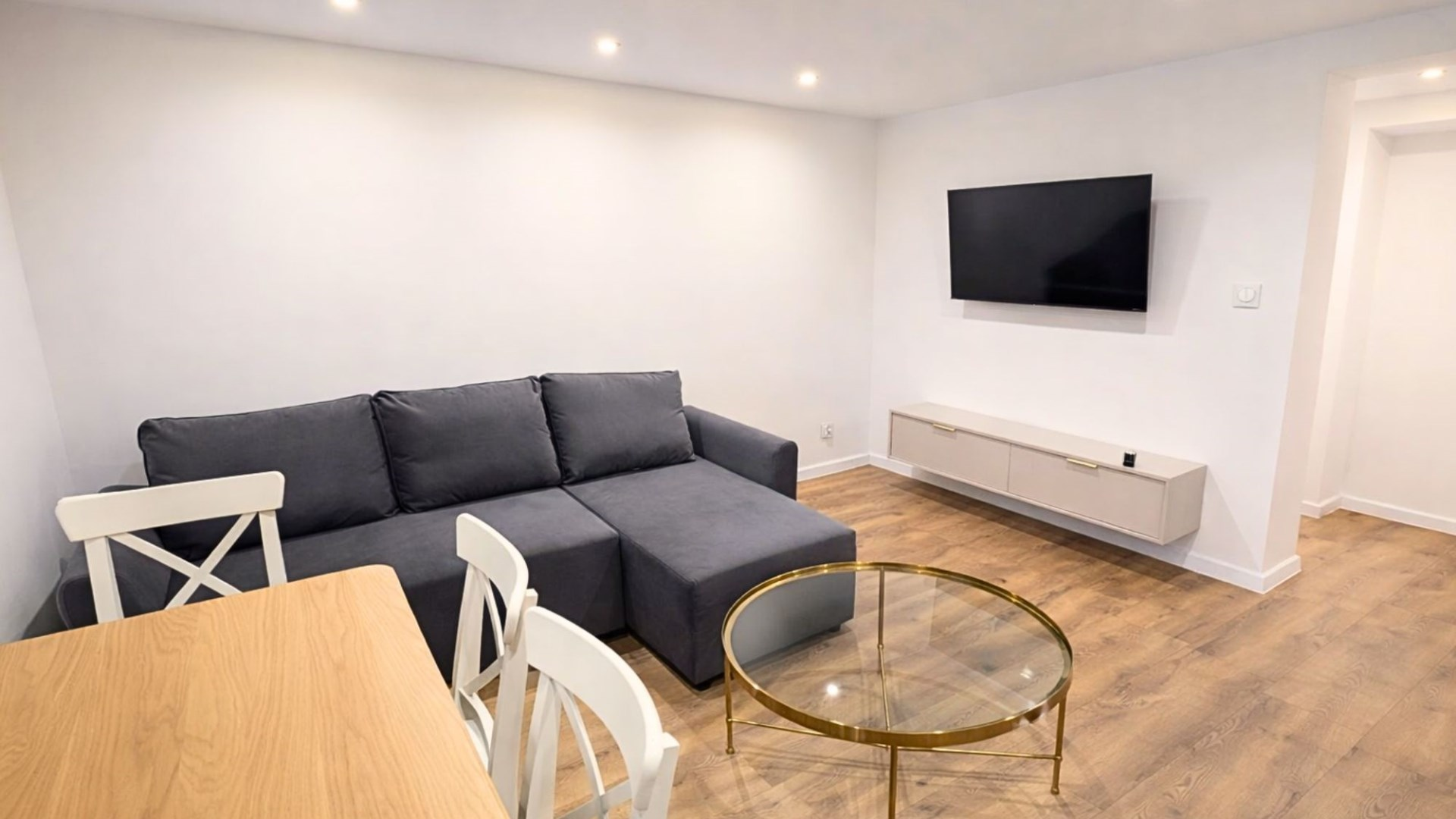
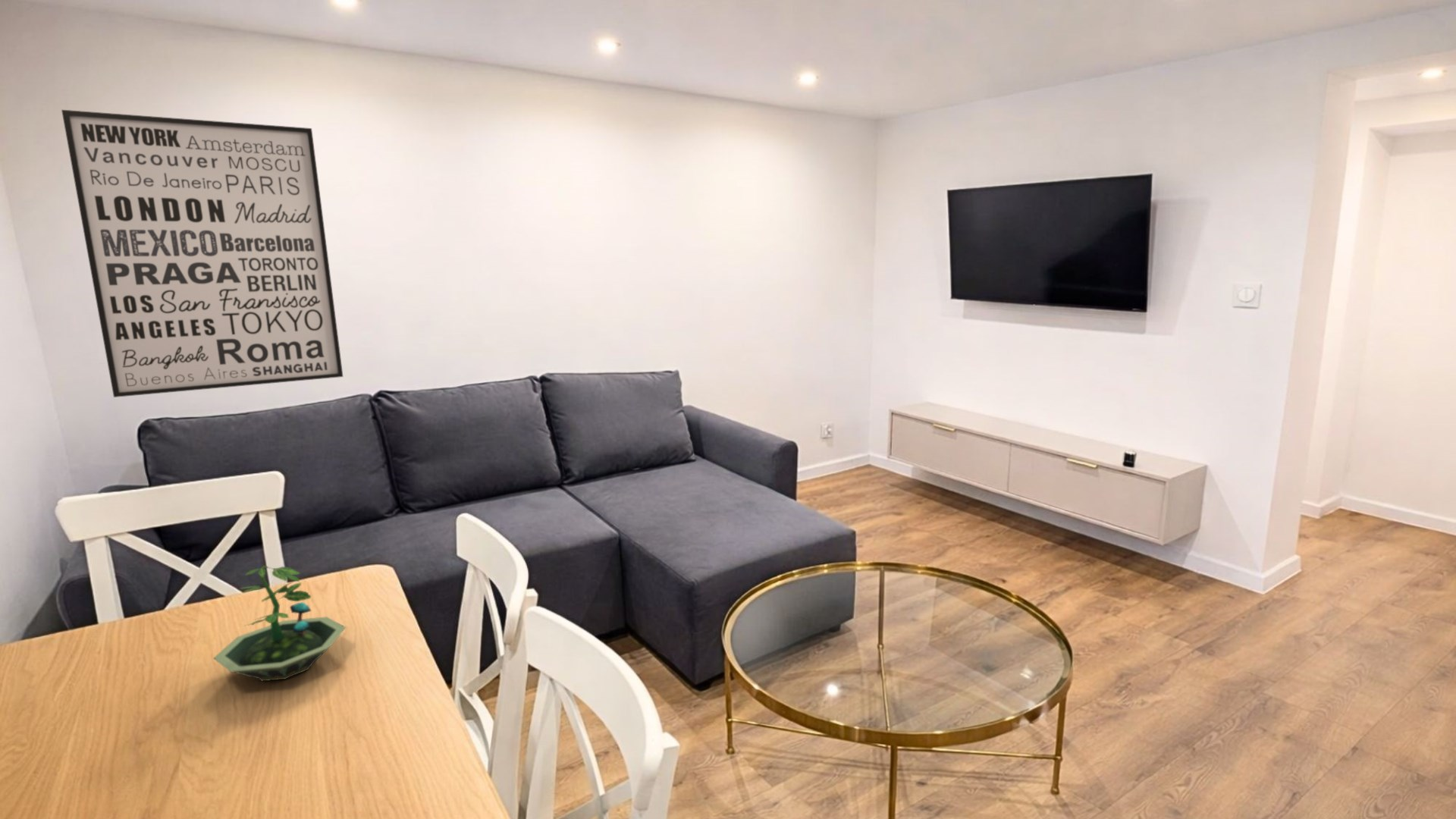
+ terrarium (270, 588)
+ wall art (217, 257)
